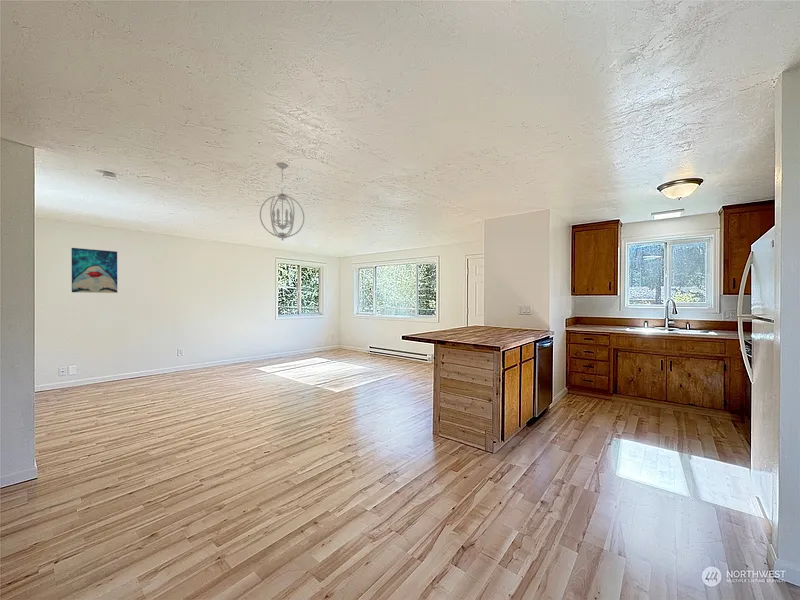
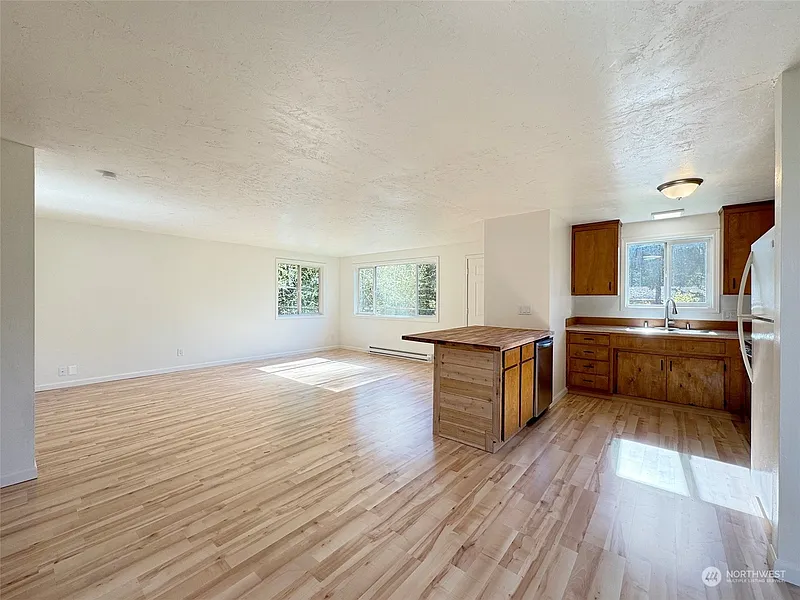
- chandelier (282, 202)
- wall art (95, 271)
